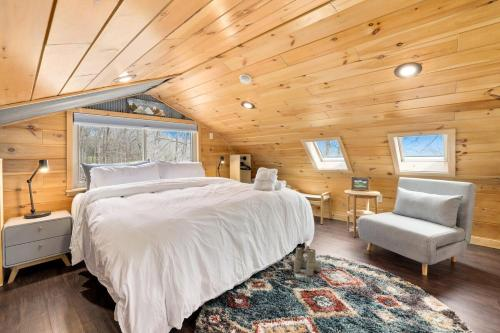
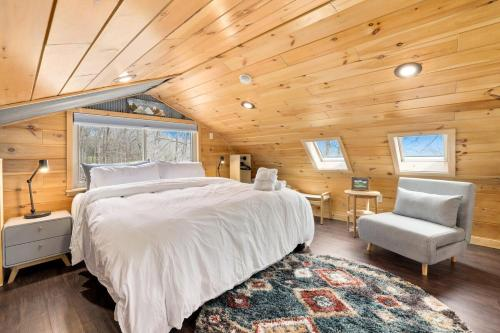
- boots (307, 258)
